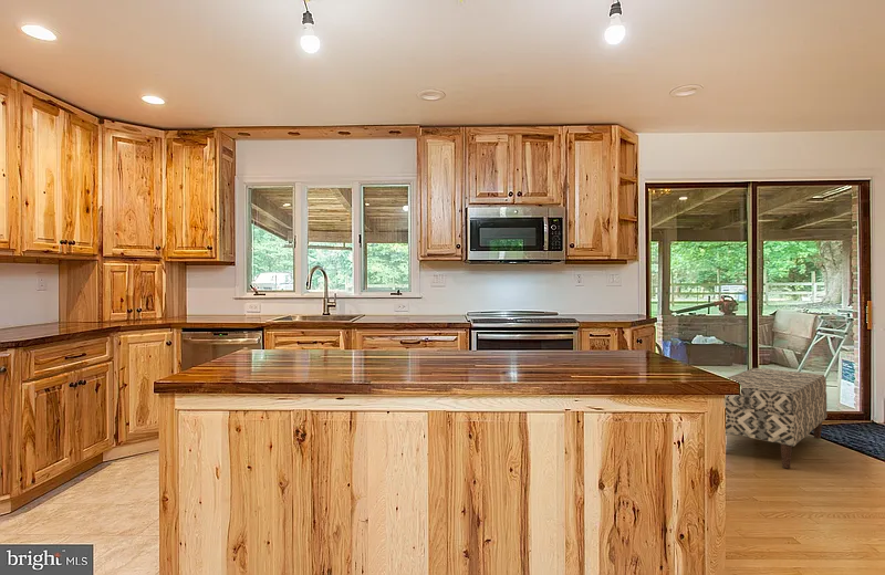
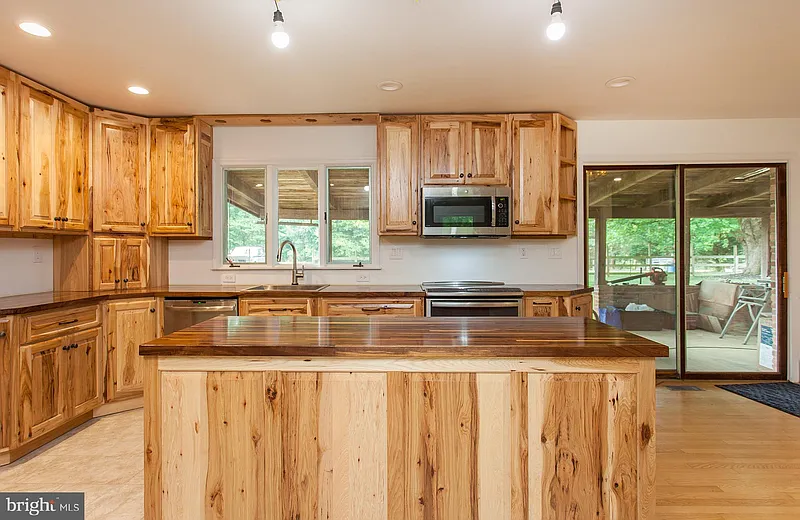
- bench (771, 411)
